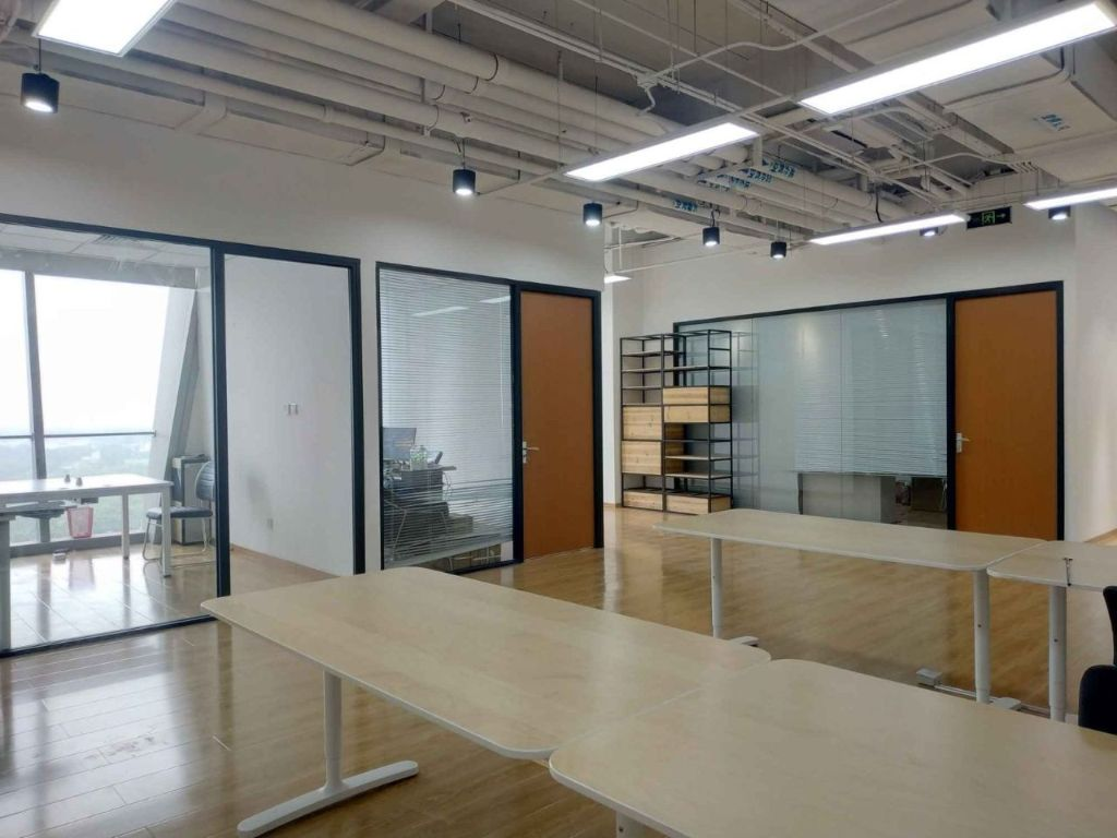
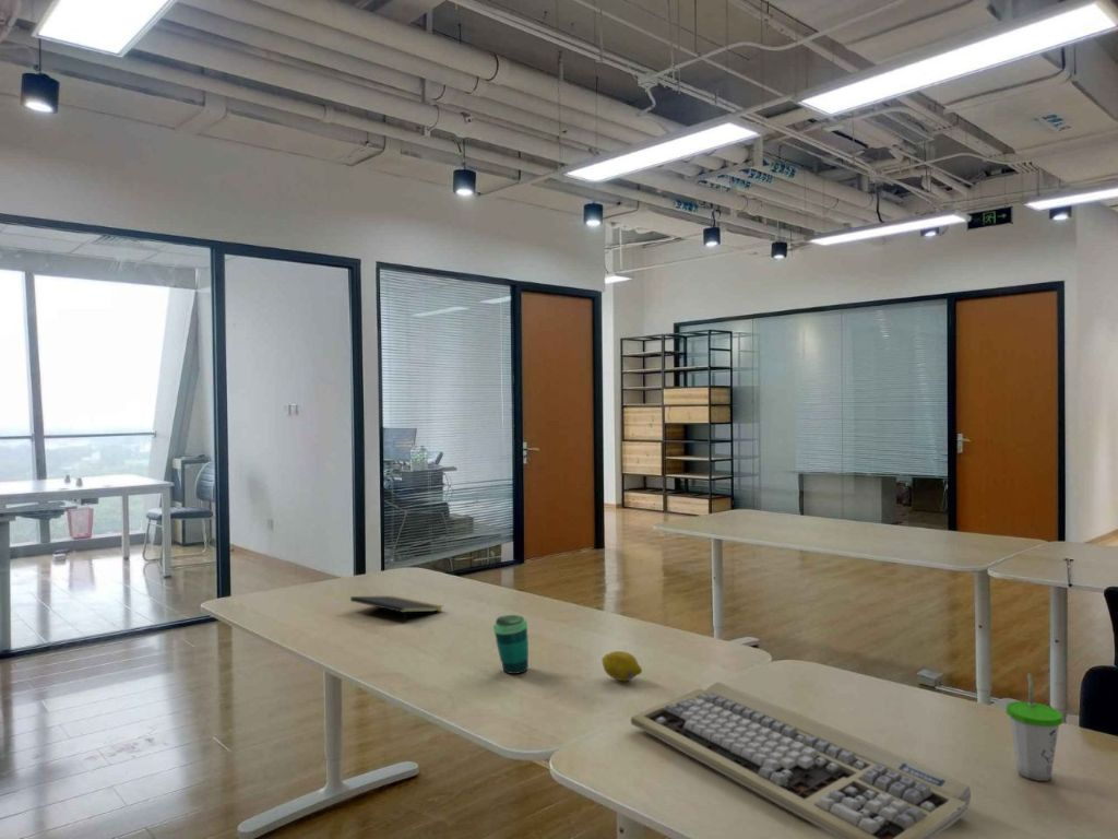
+ notepad (396, 603)
+ cup (511, 645)
+ keyboard (783, 754)
+ cup (1034, 728)
+ fruit (622, 665)
